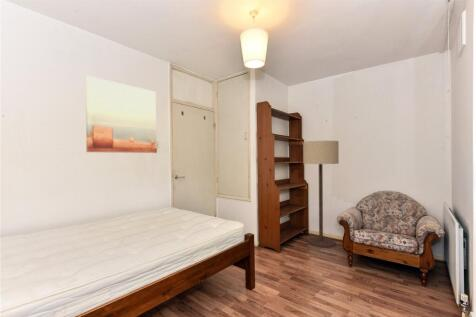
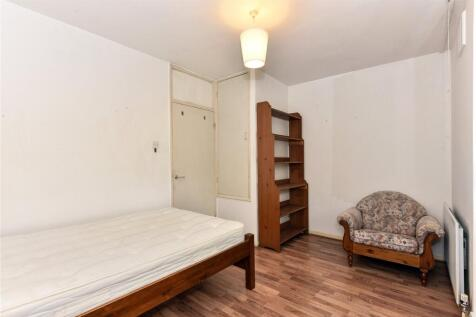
- floor lamp (320, 192)
- wall art (124, 118)
